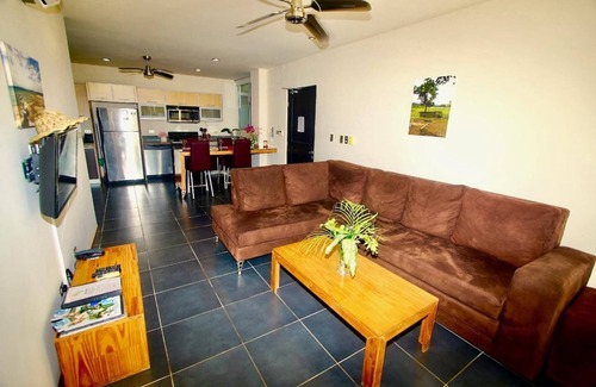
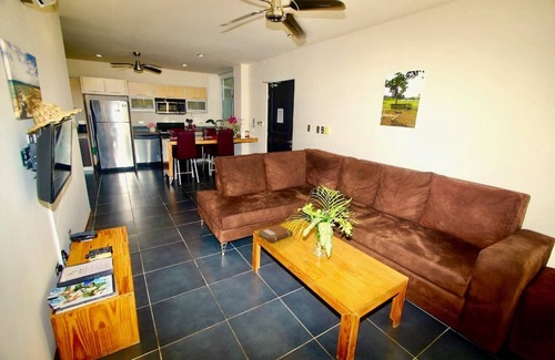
+ notebook (274, 233)
